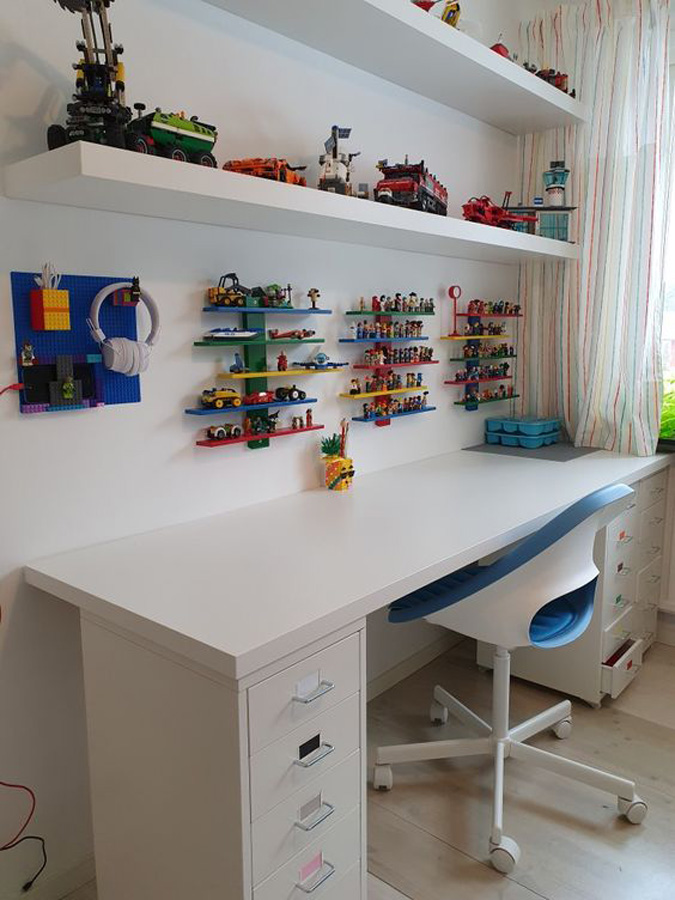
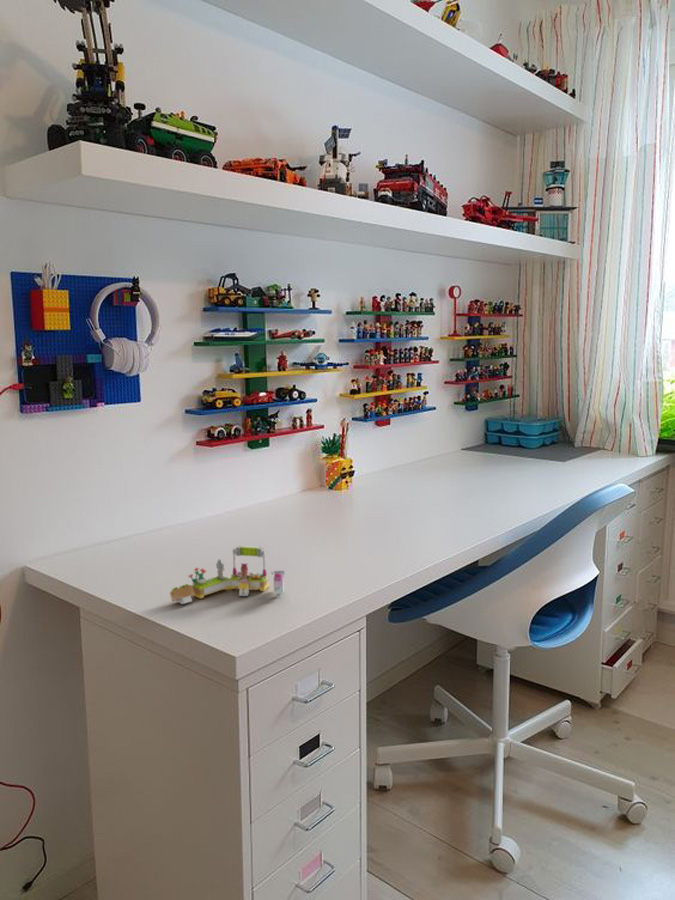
+ lego set (224, 569)
